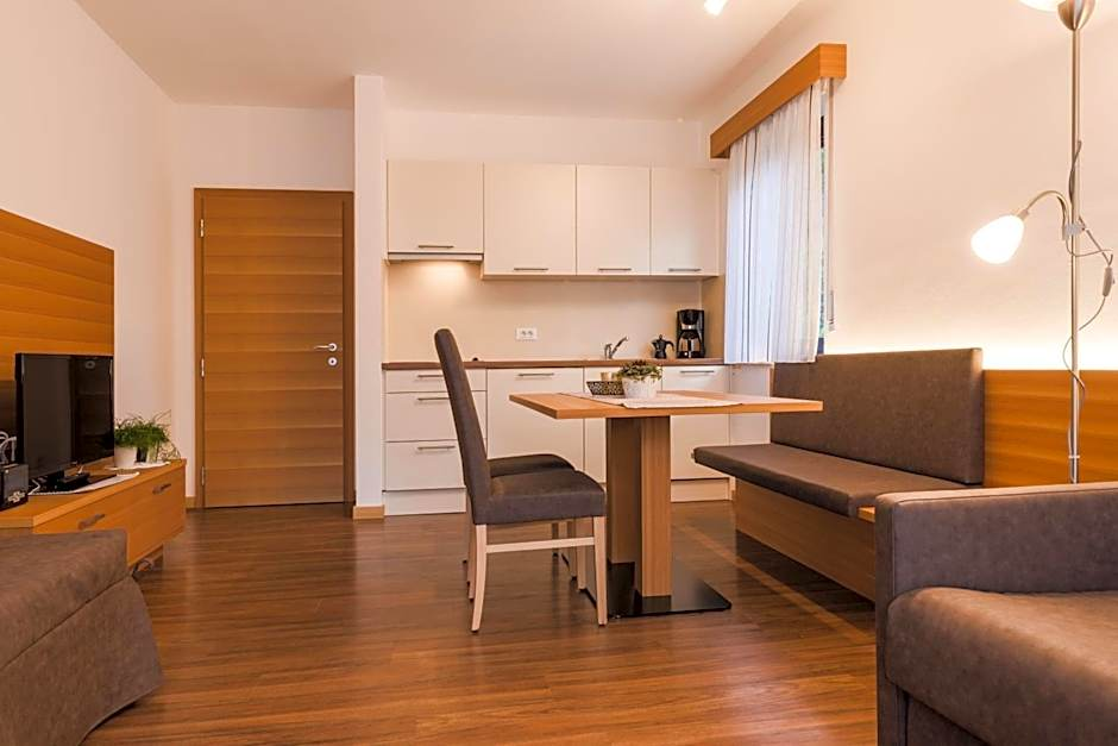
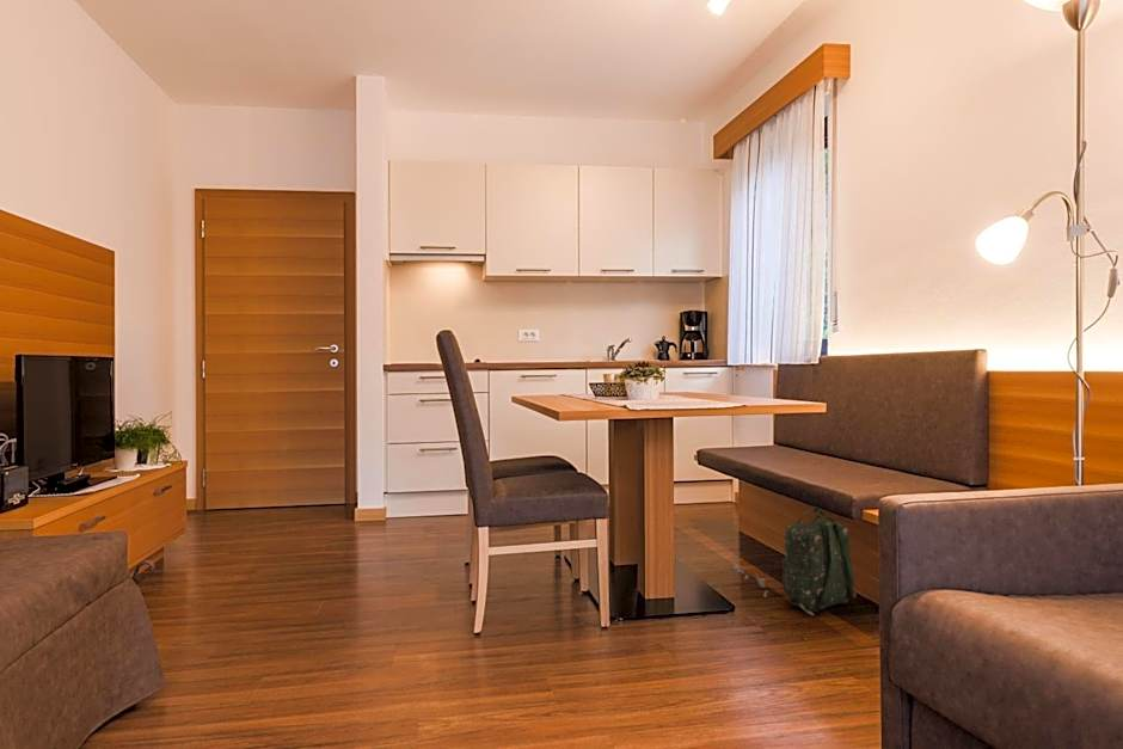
+ backpack (798, 554)
